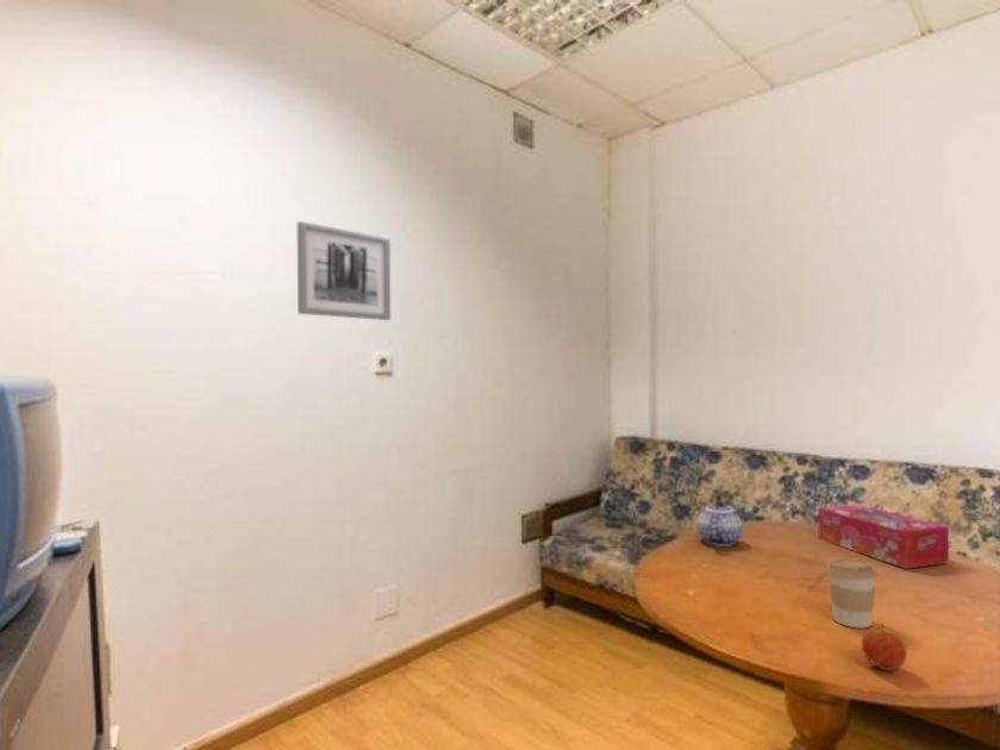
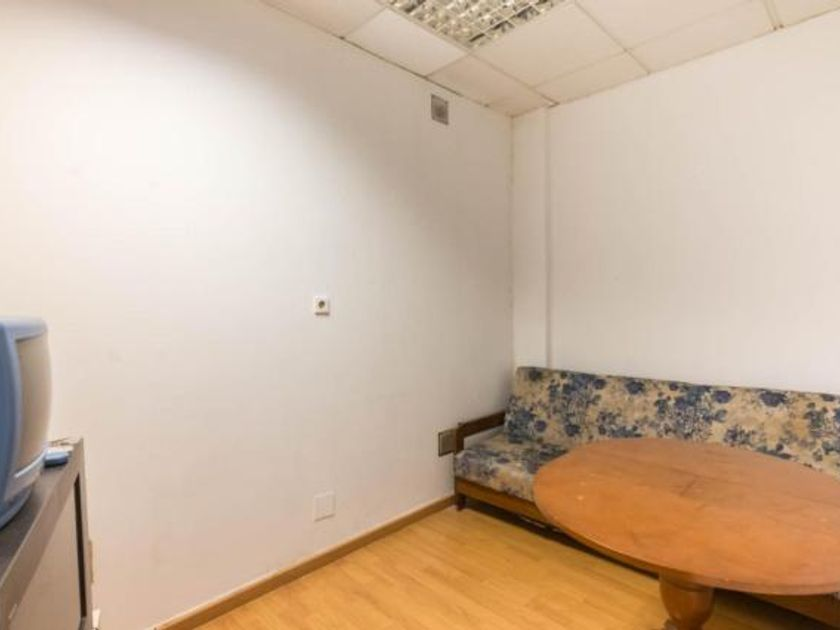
- wall art (346, 274)
- tissue box (879, 532)
- fruit (883, 645)
- teapot (719, 521)
- coffee cup (851, 590)
